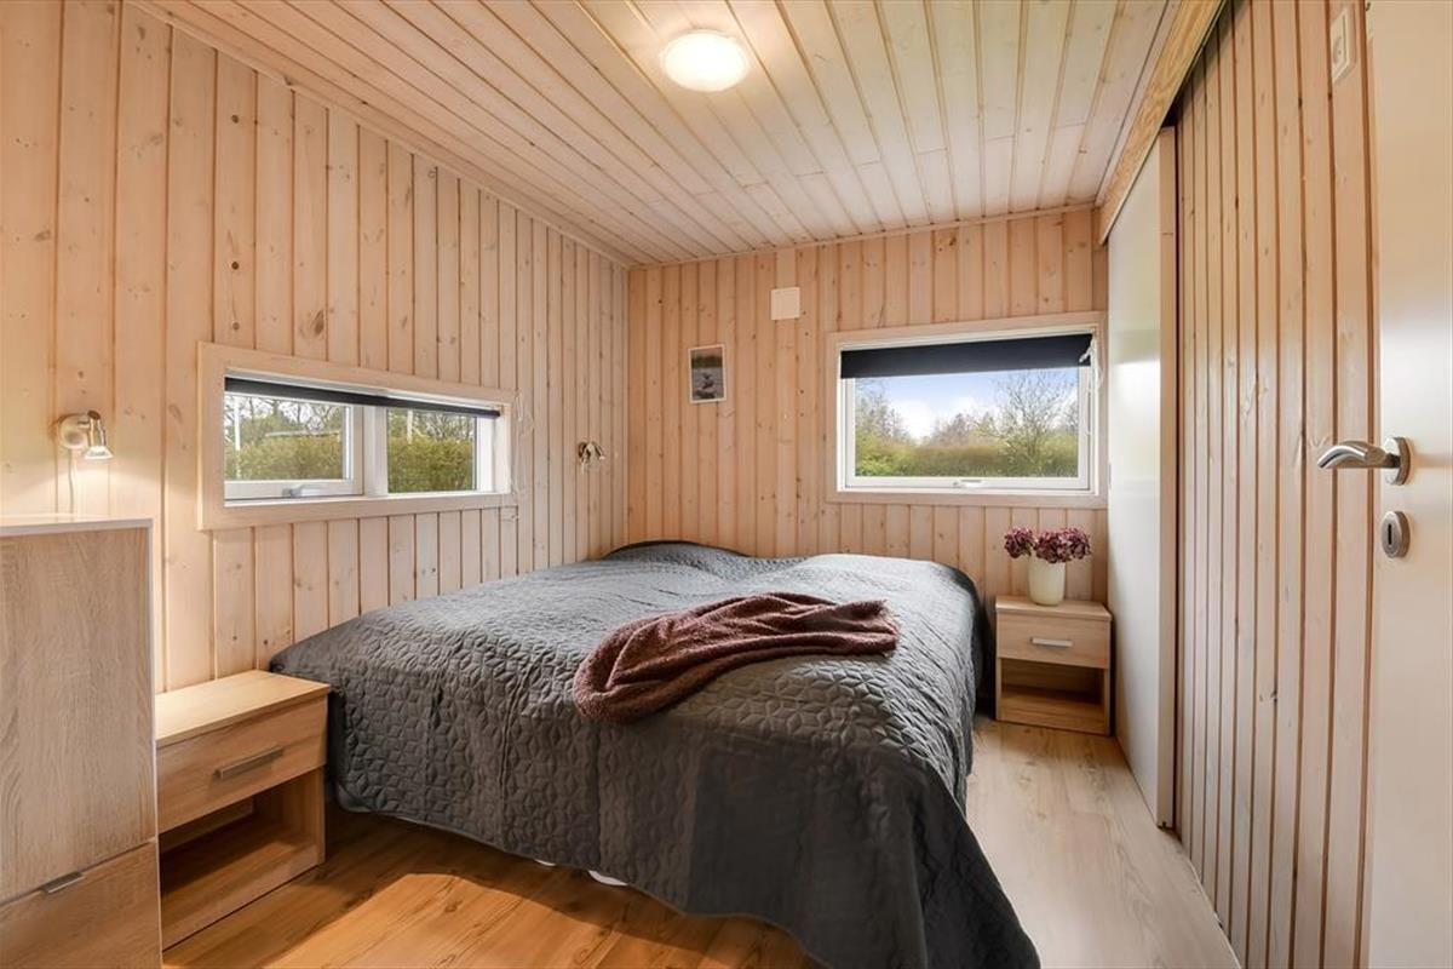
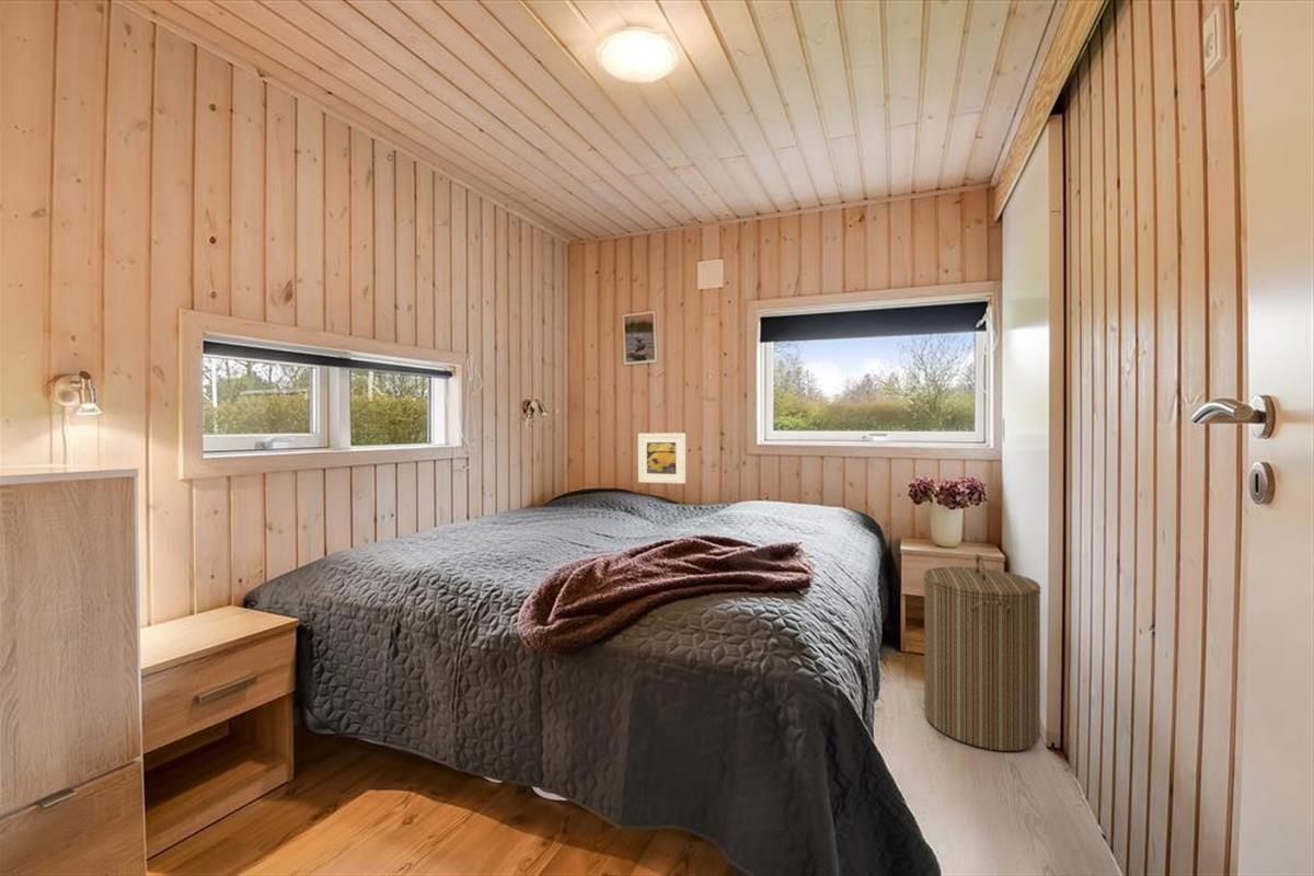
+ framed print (661, 458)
+ laundry hamper (979, 639)
